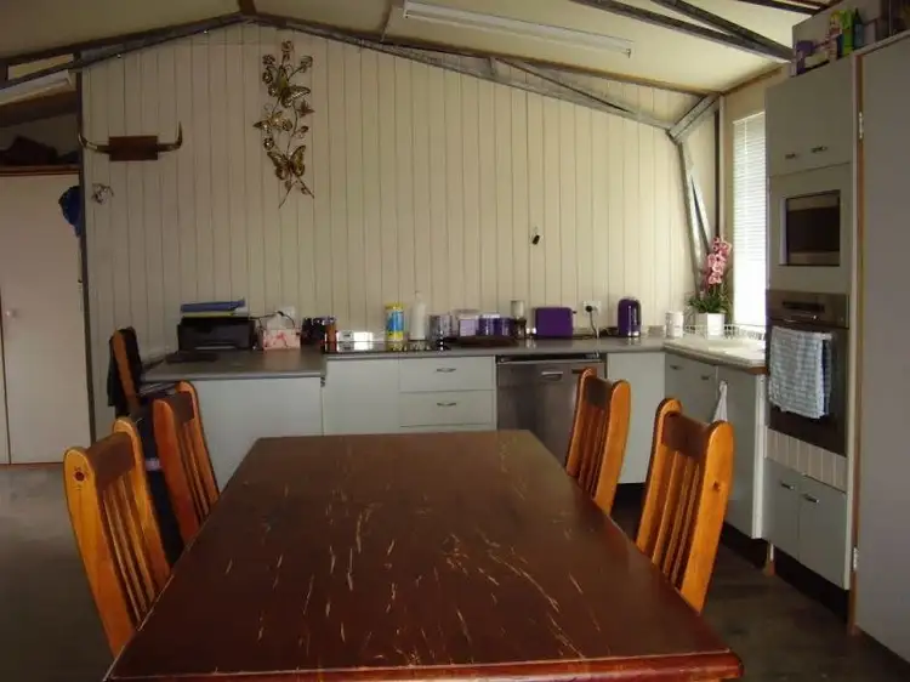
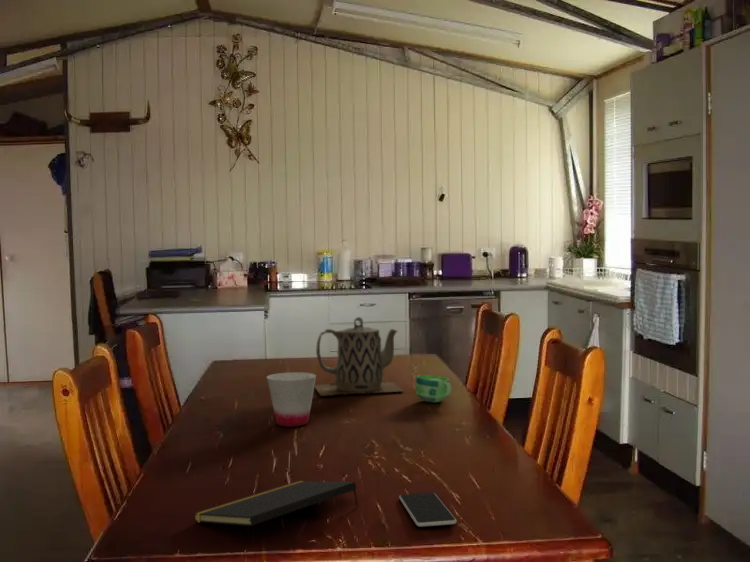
+ smartphone (426, 508)
+ cup (292, 399)
+ cup (436, 389)
+ teapot (356, 352)
+ notepad (276, 501)
